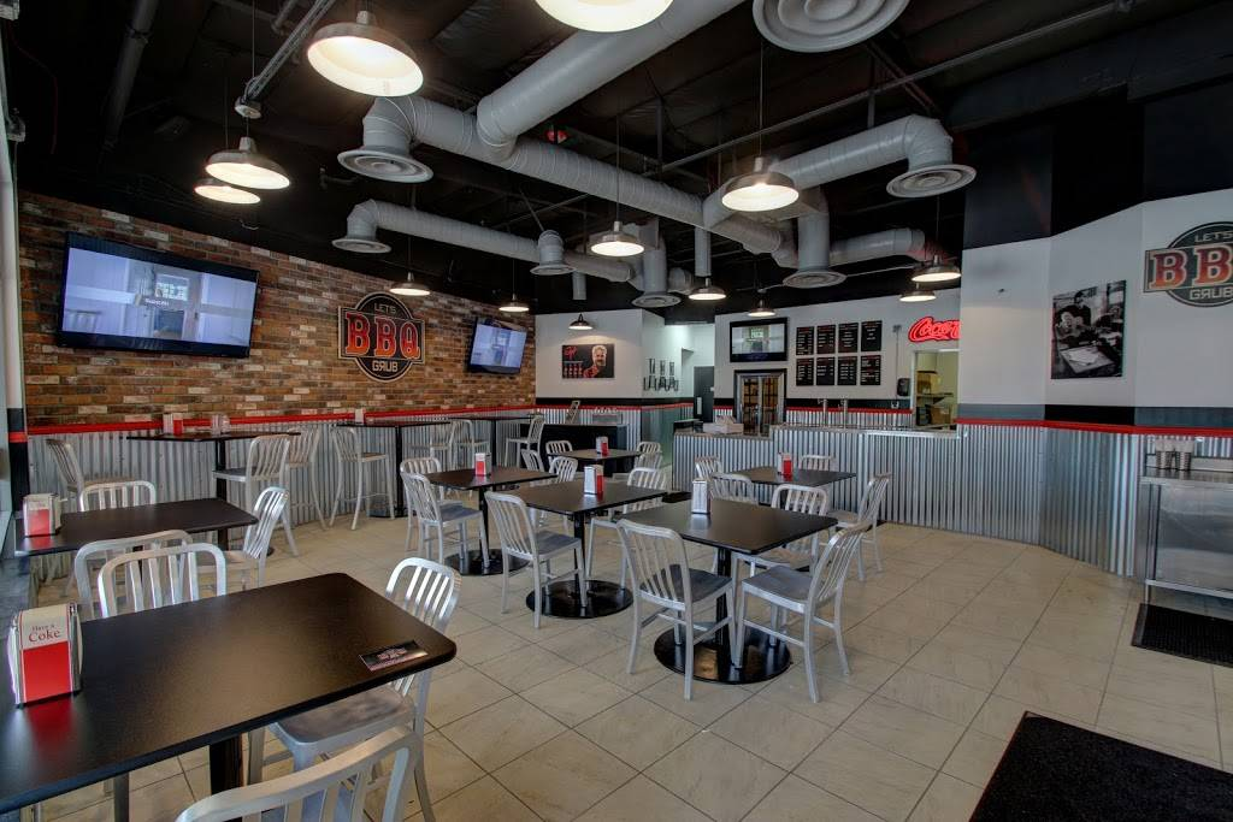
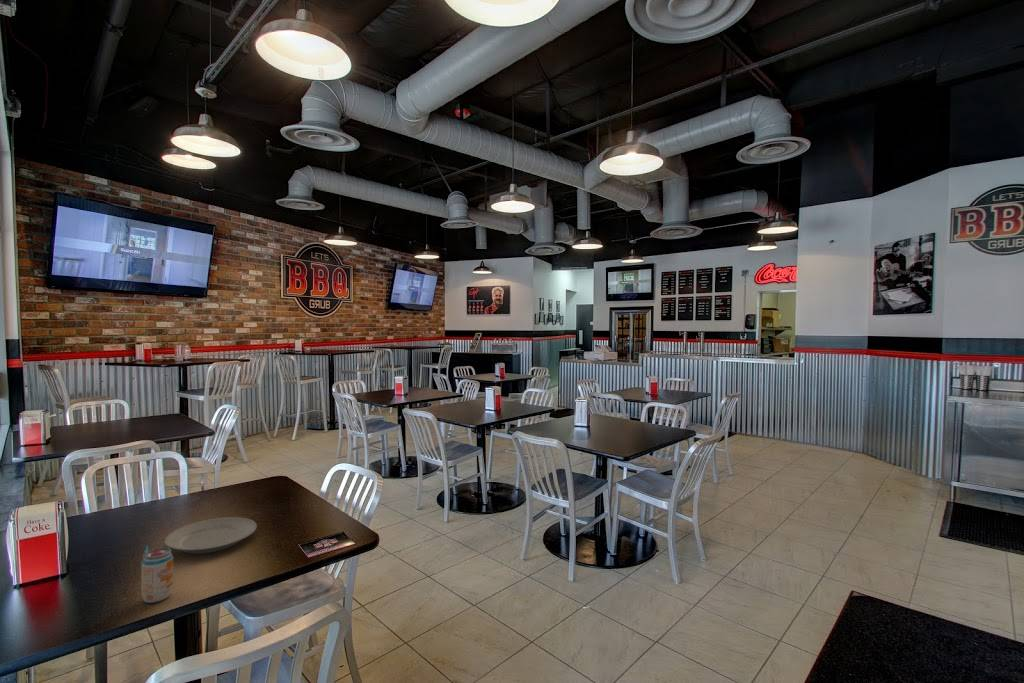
+ beverage can (157, 570)
+ plate (212, 536)
